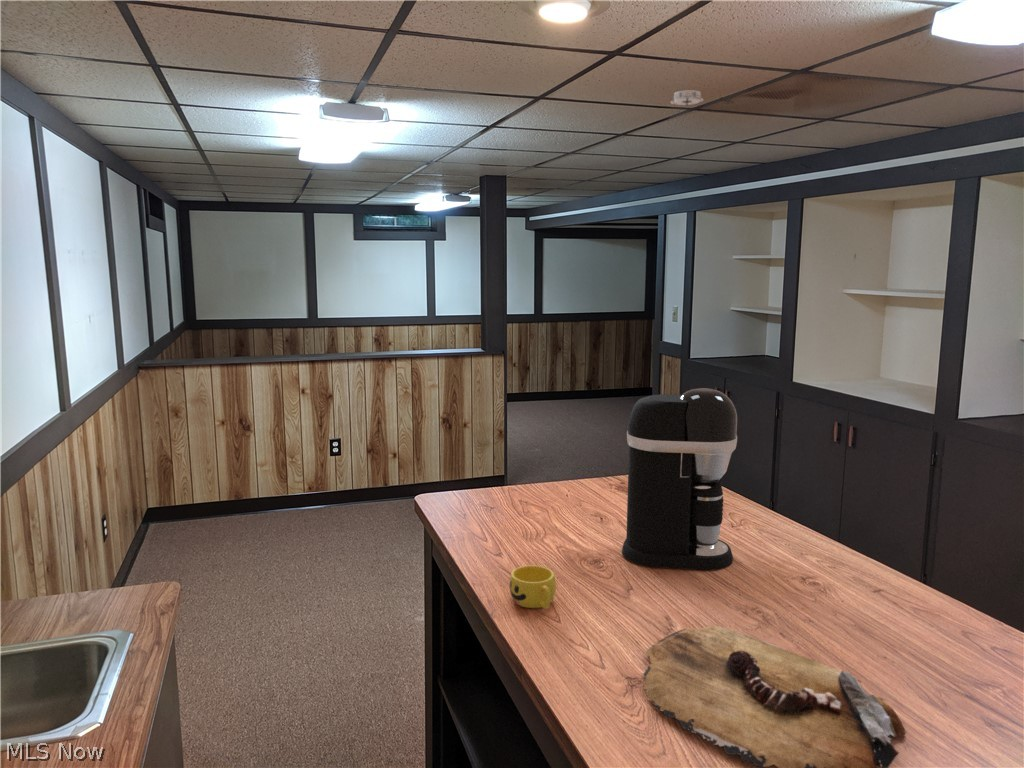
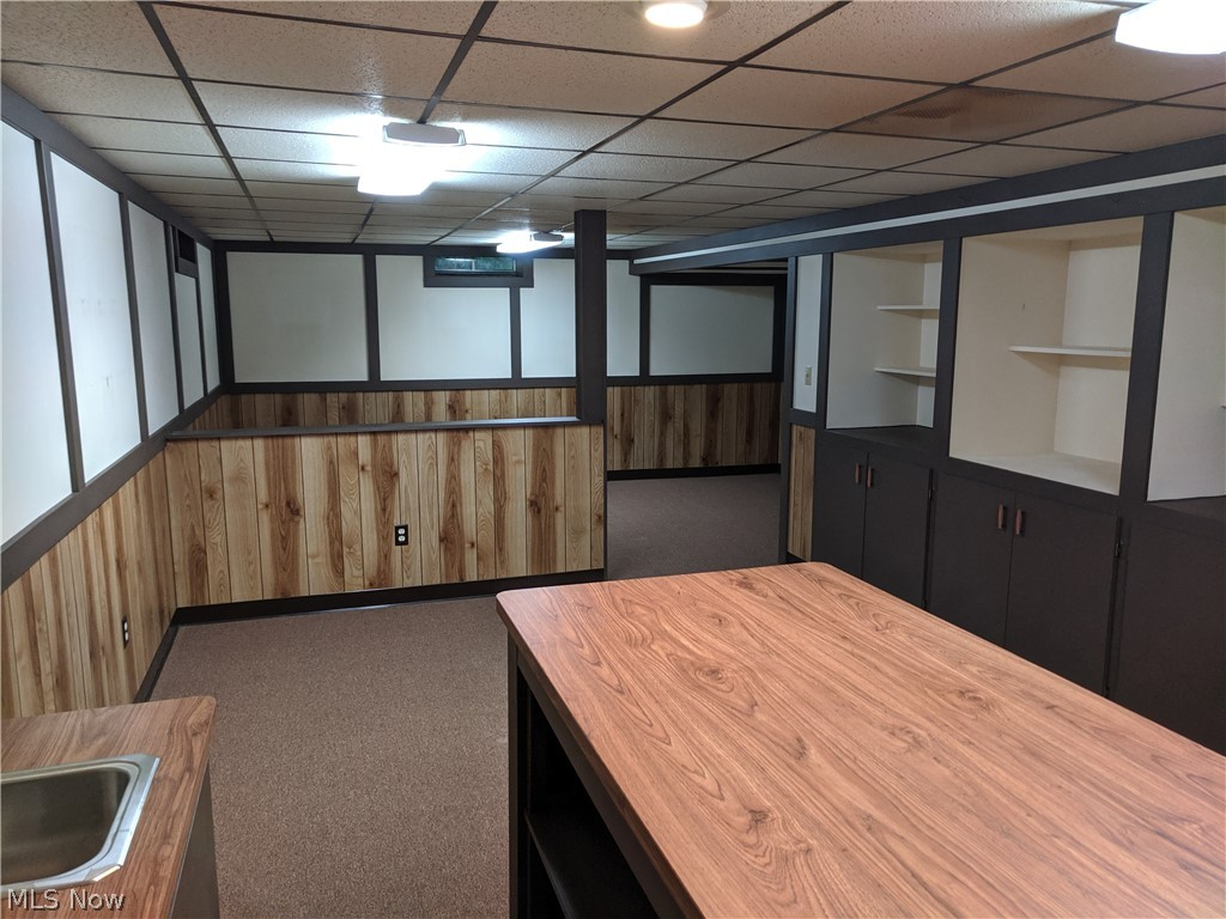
- cup (535, 589)
- cutting board (758, 681)
- smoke detector (686, 98)
- coffee maker (679, 473)
